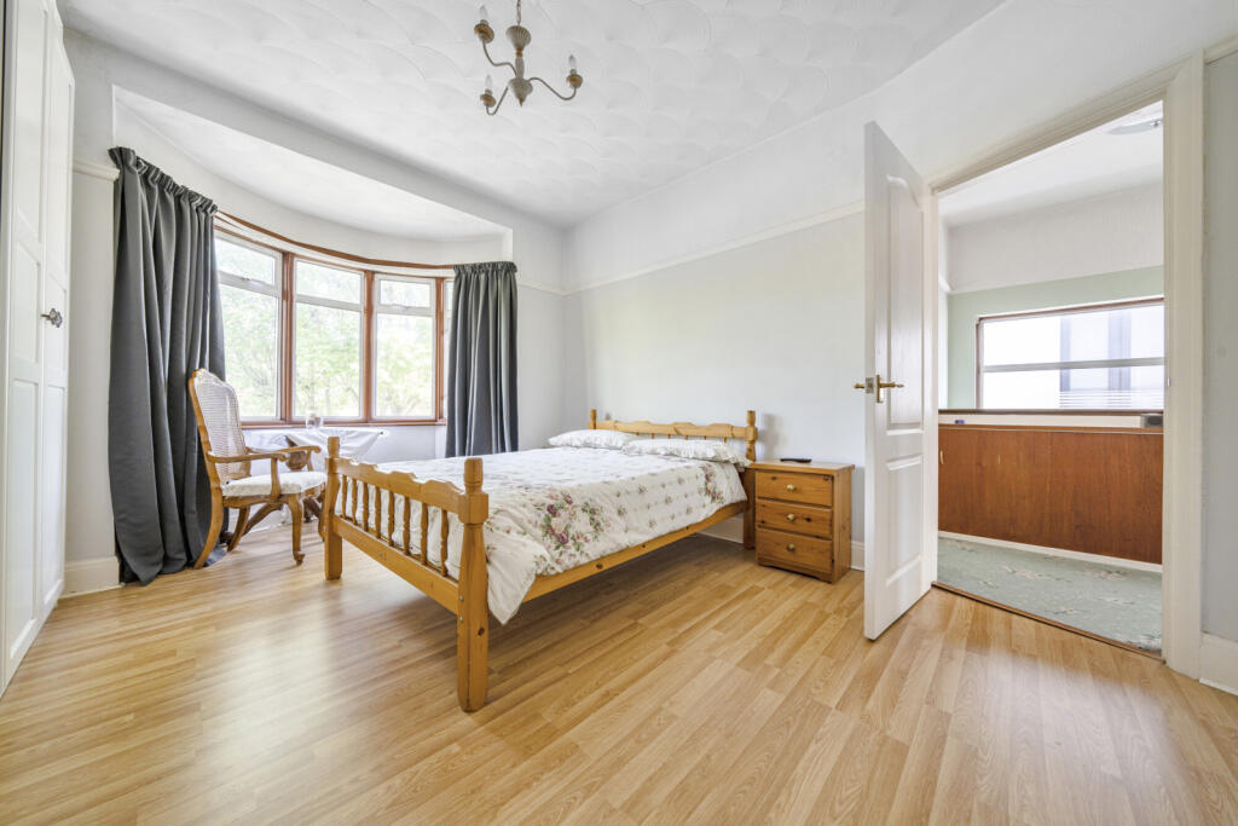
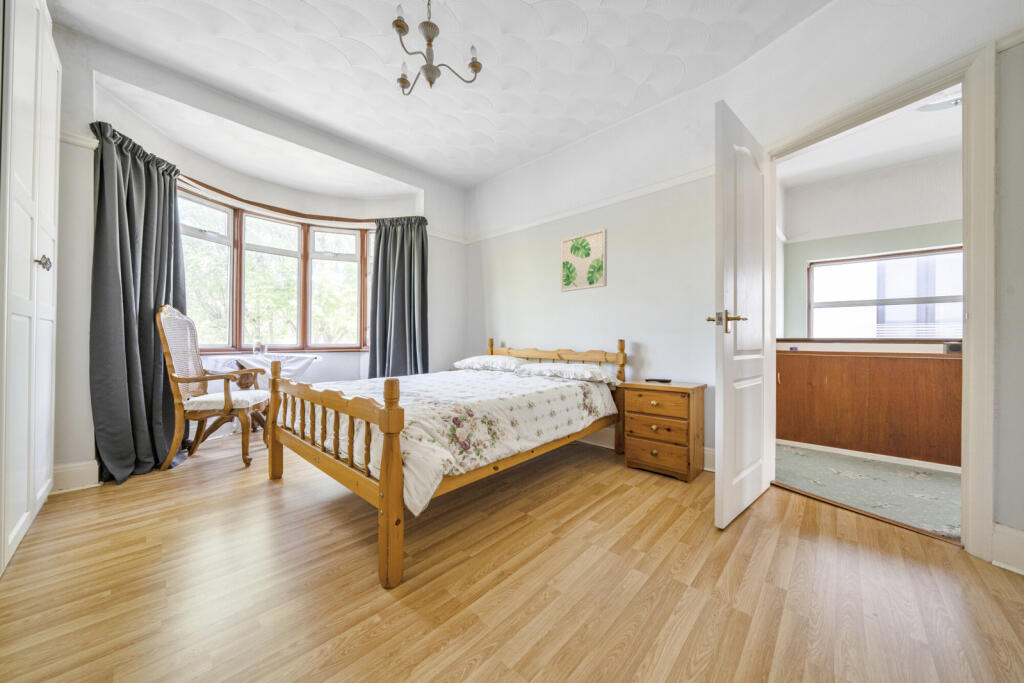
+ wall art (582, 262)
